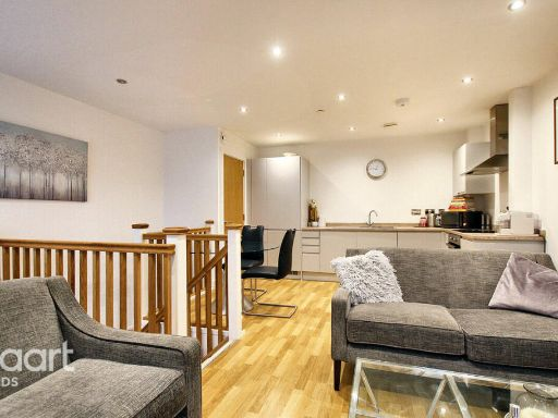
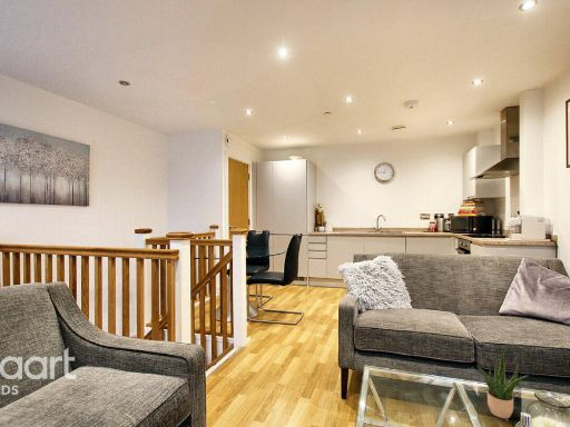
+ potted plant (501, 384)
